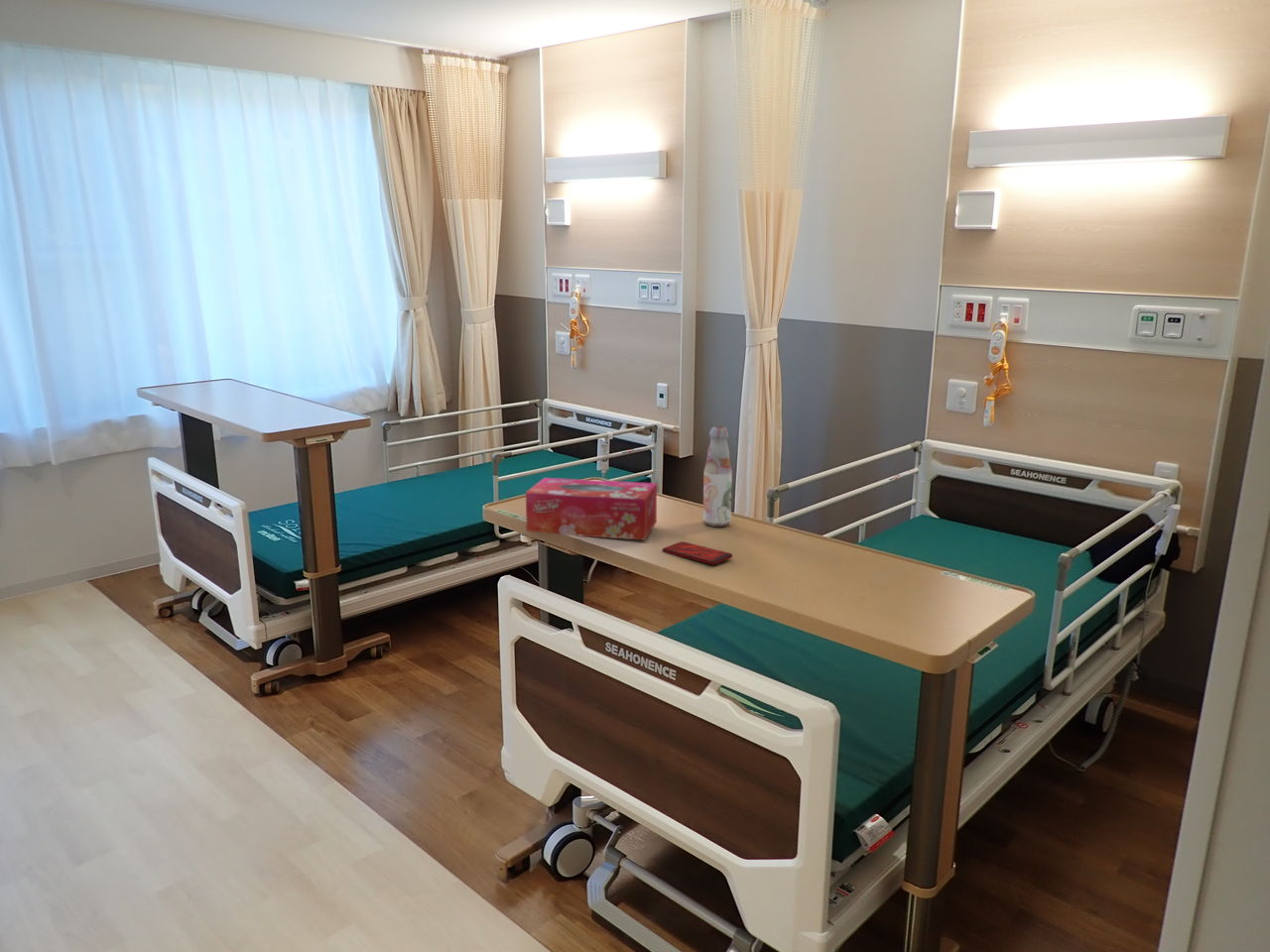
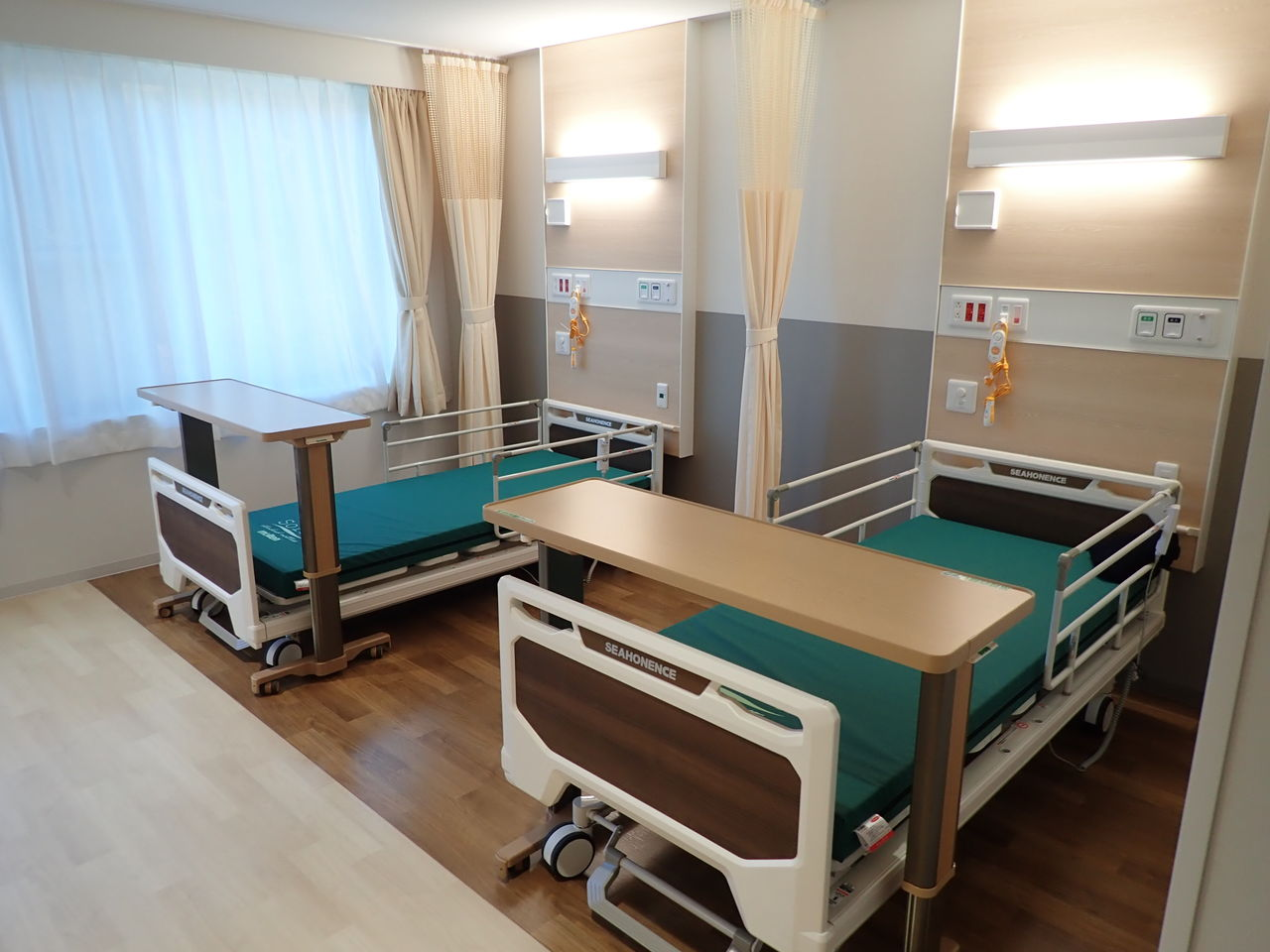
- bottle (717, 475)
- tissue box (592, 507)
- smartphone (697, 552)
